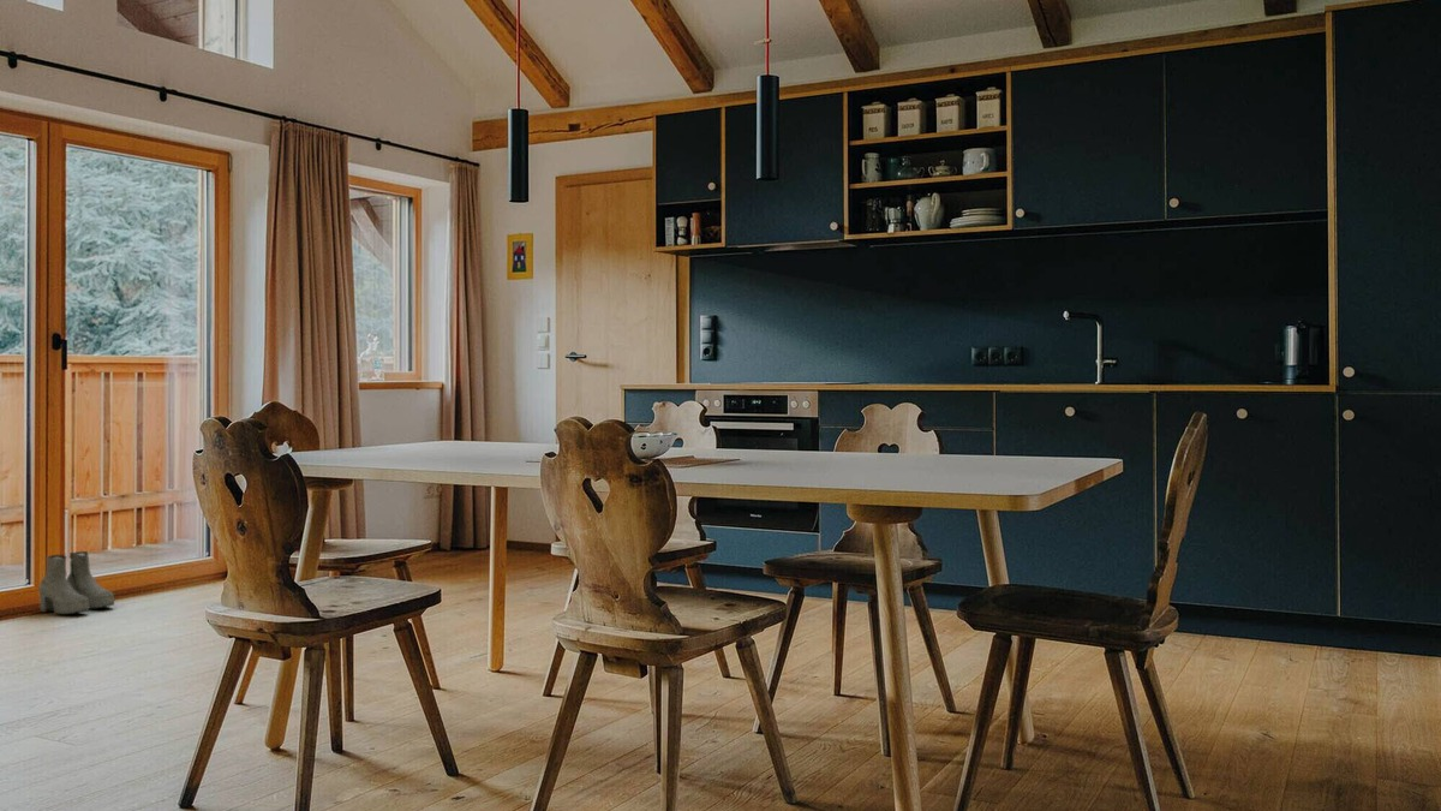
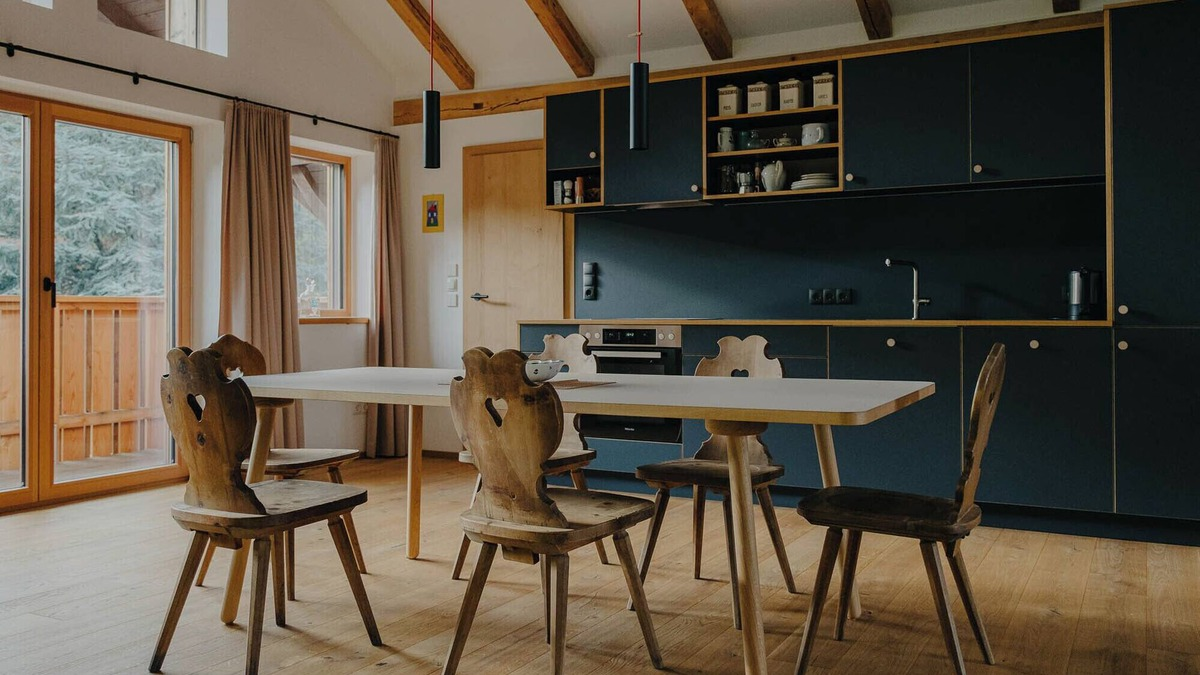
- boots (76, 582)
